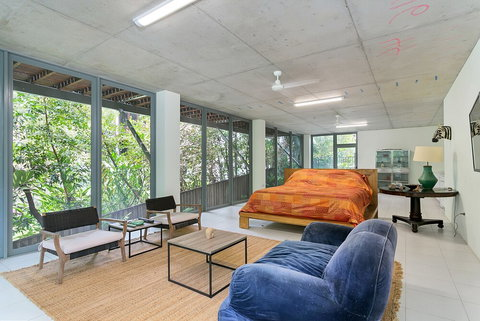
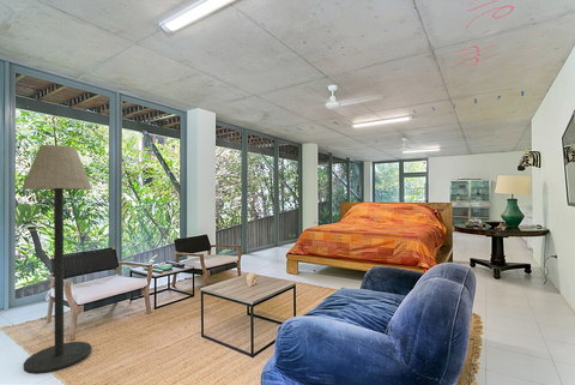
+ floor lamp (59, 252)
